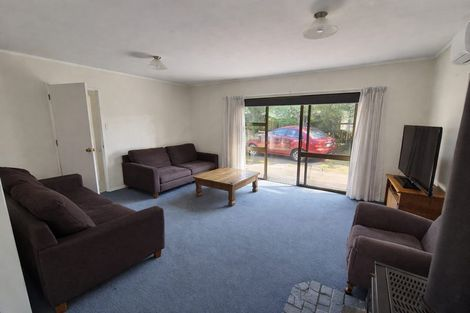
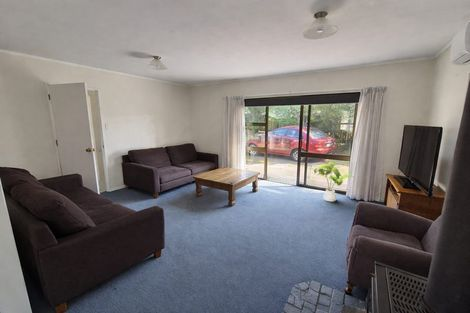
+ house plant (330, 182)
